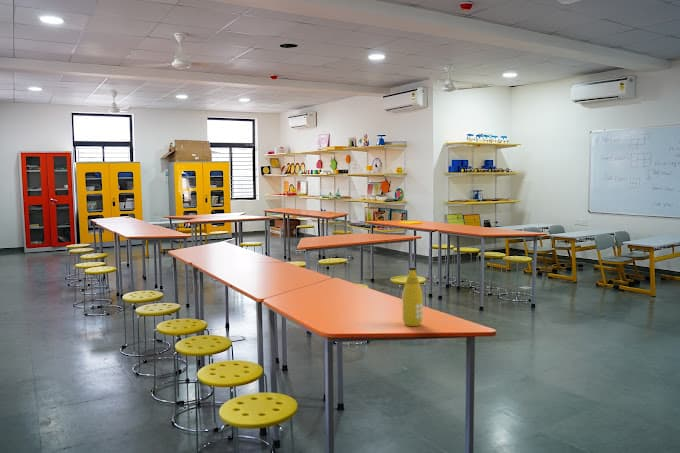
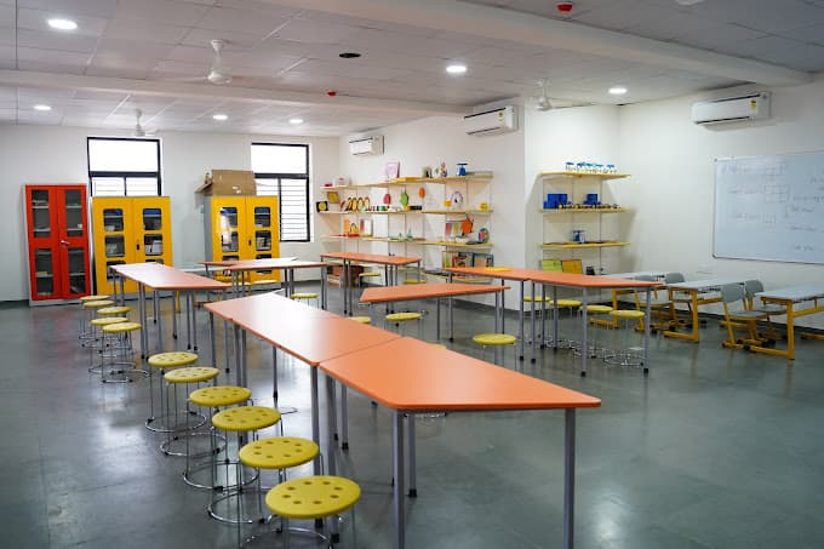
- bottle (412, 295)
